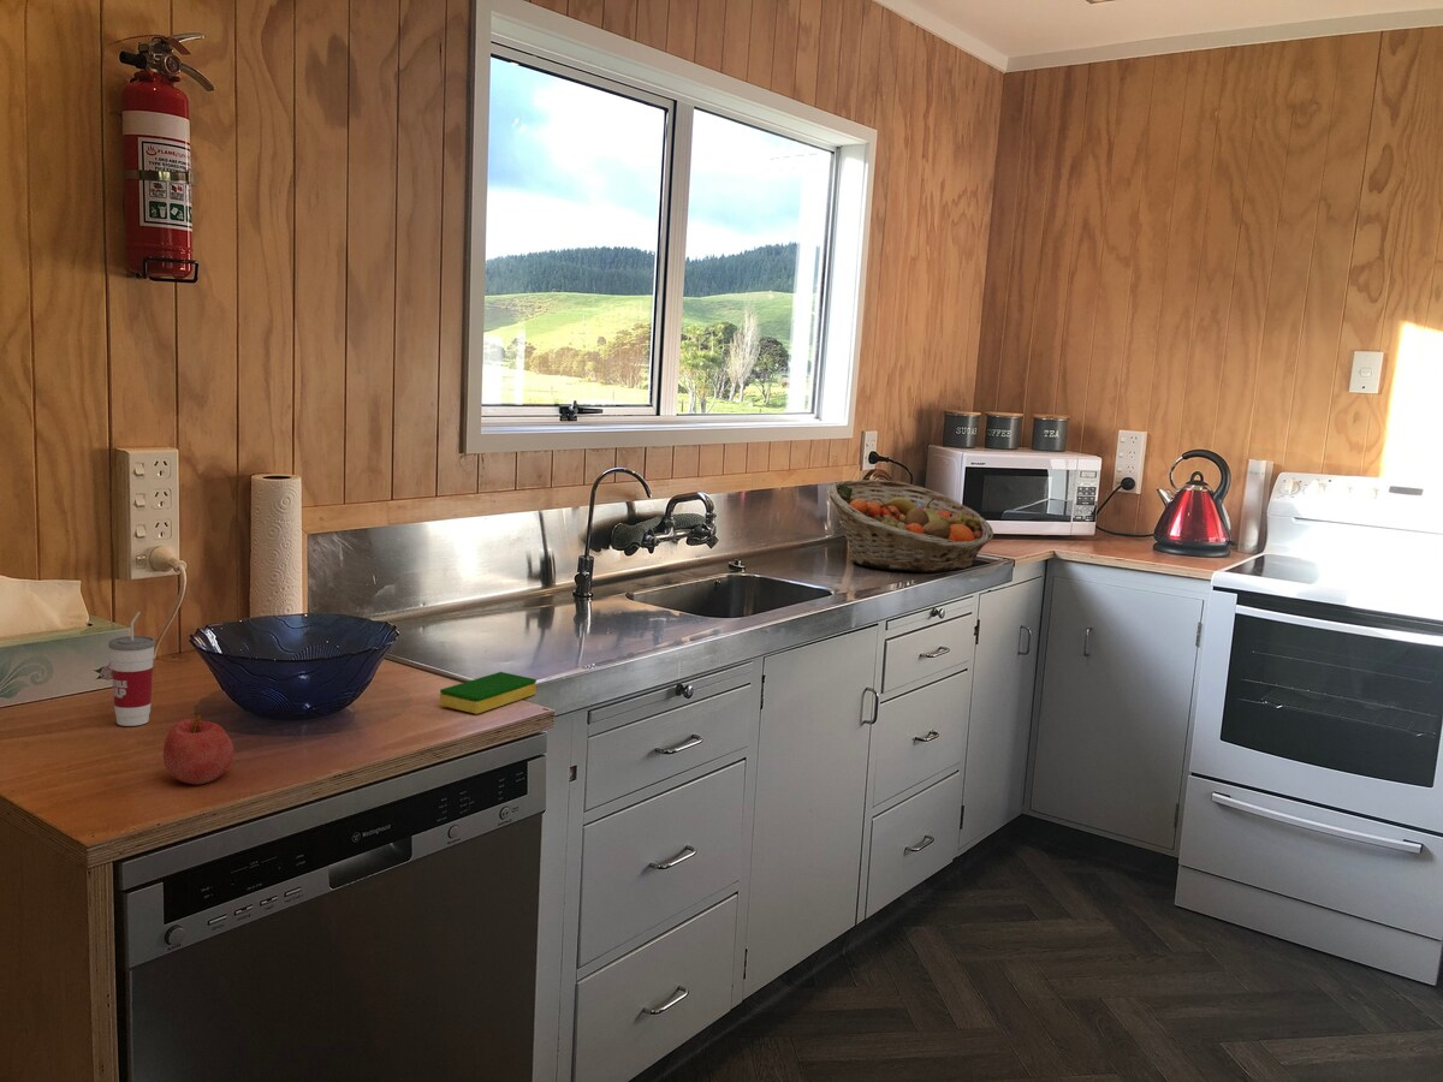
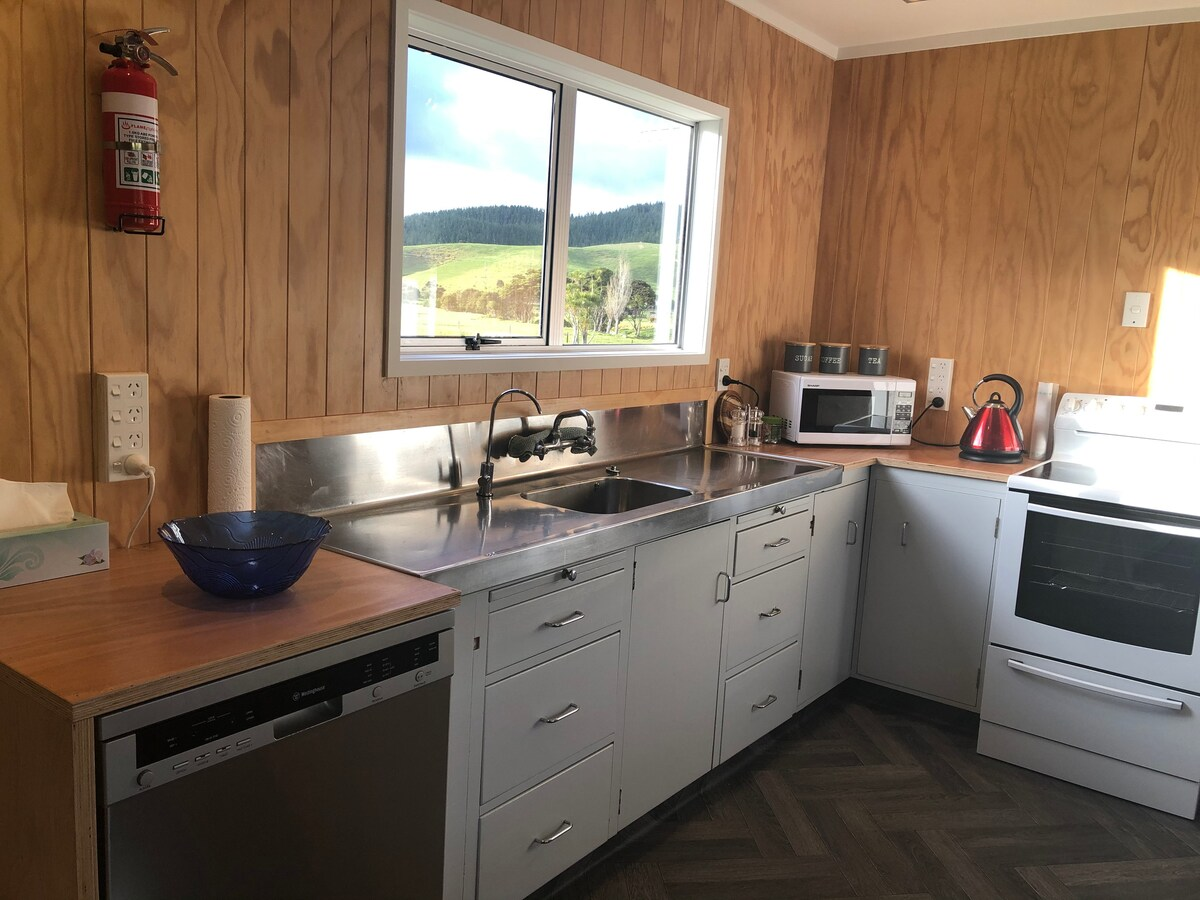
- cup (132, 666)
- dish sponge (488, 691)
- fruit basket (909, 524)
- apple (198, 747)
